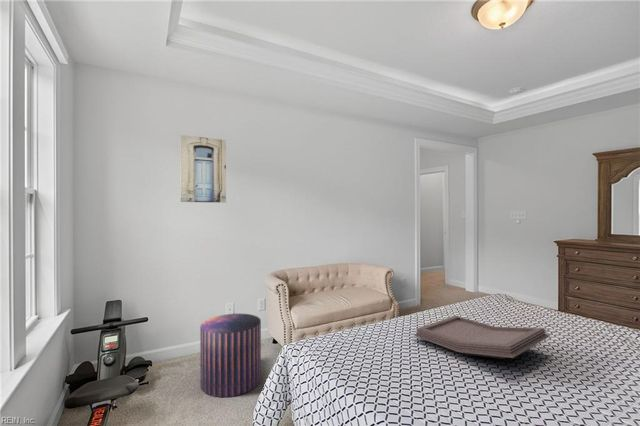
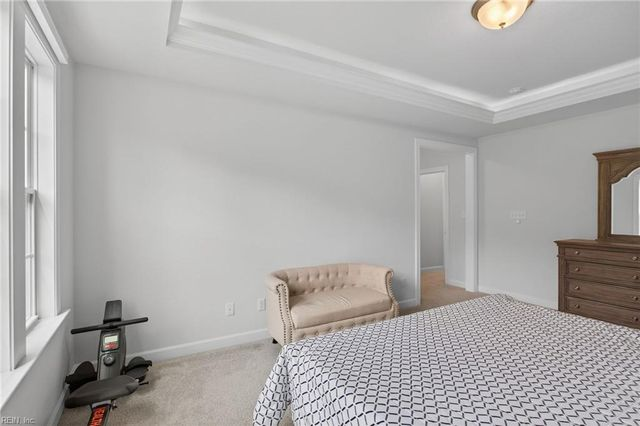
- pouf (231, 351)
- wall art (203, 170)
- serving tray (478, 334)
